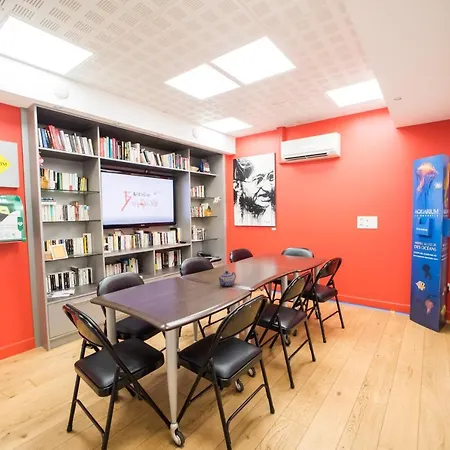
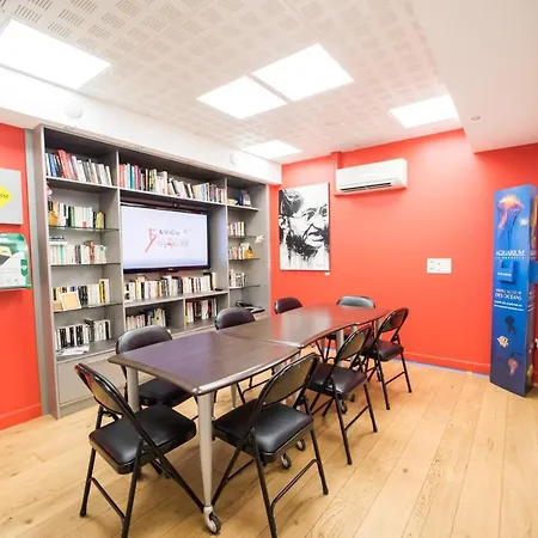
- teapot (227, 277)
